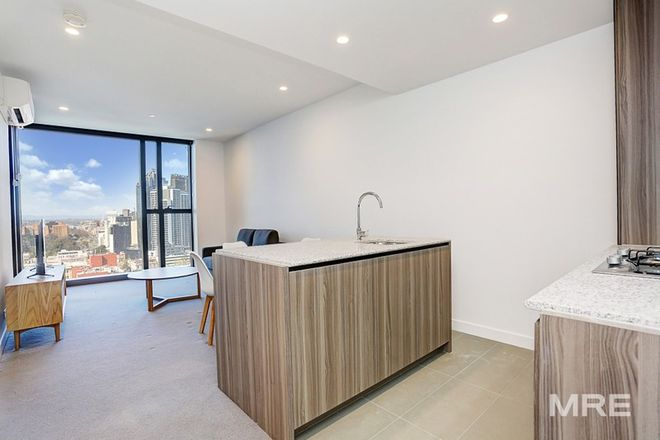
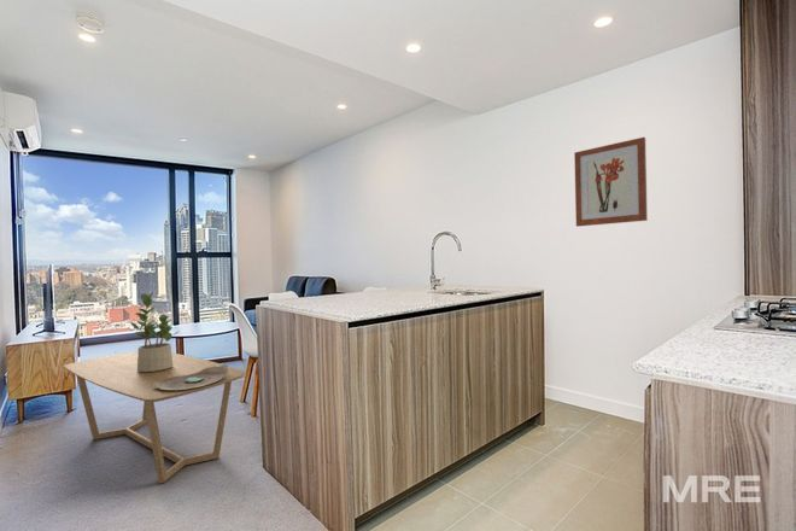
+ potted plant (158, 331)
+ wall art (608, 185)
+ decorative bowl (194, 375)
+ coffee table (151, 408)
